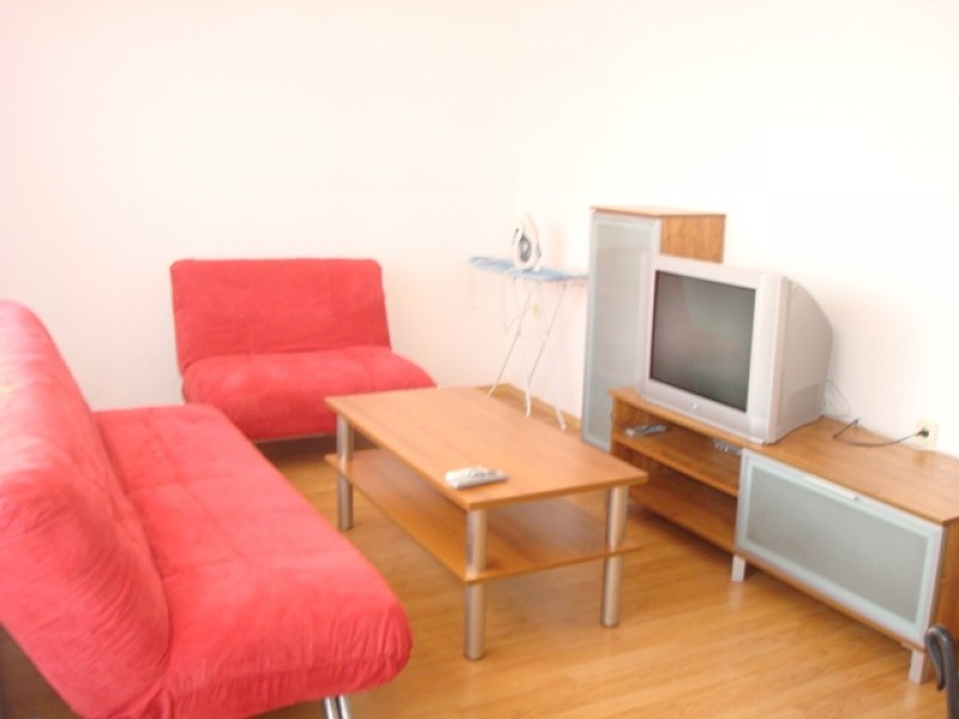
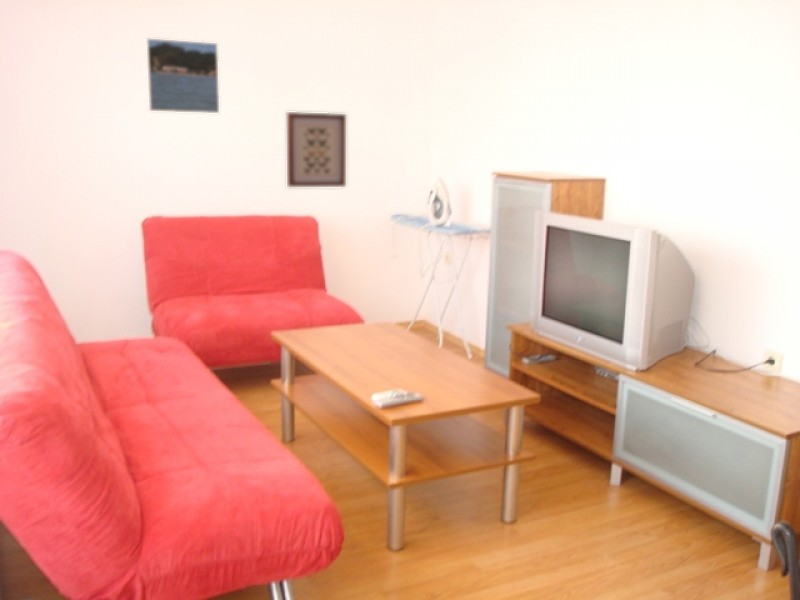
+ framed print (183, 76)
+ wall art (316, 150)
